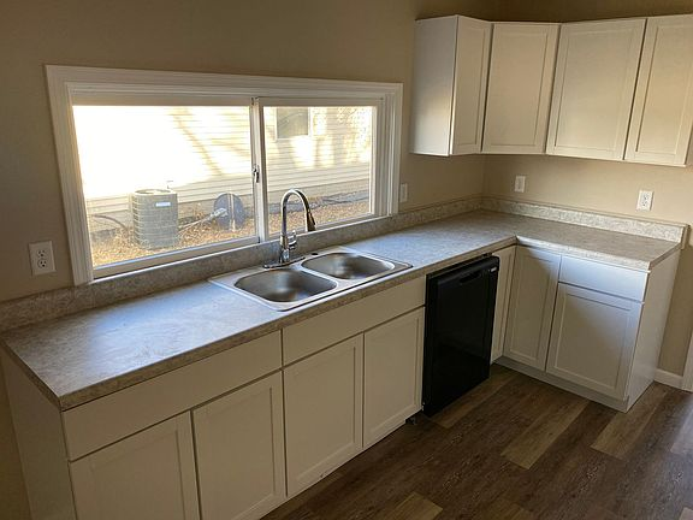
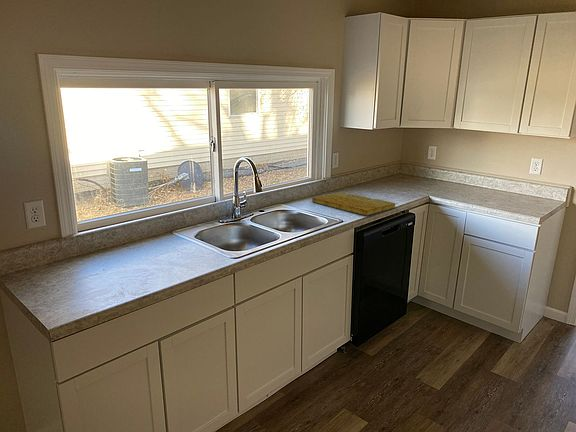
+ cutting board (352, 201)
